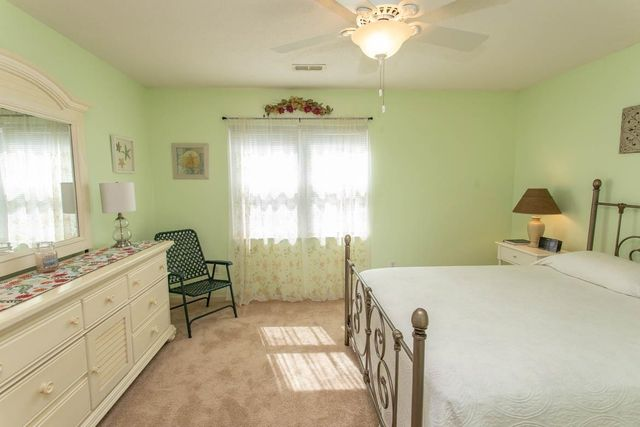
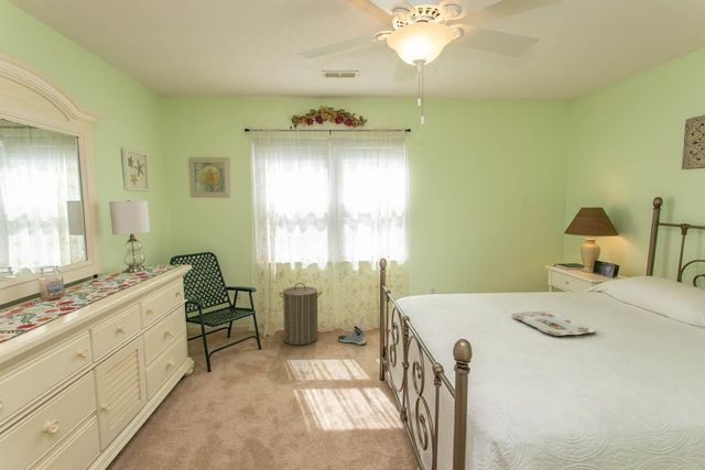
+ laundry hamper (301, 310)
+ sneaker (351, 334)
+ serving tray (550, 323)
